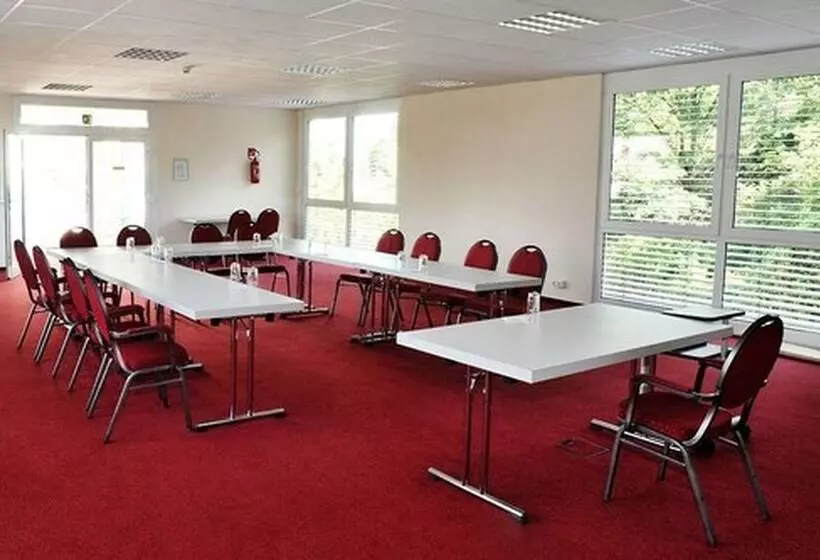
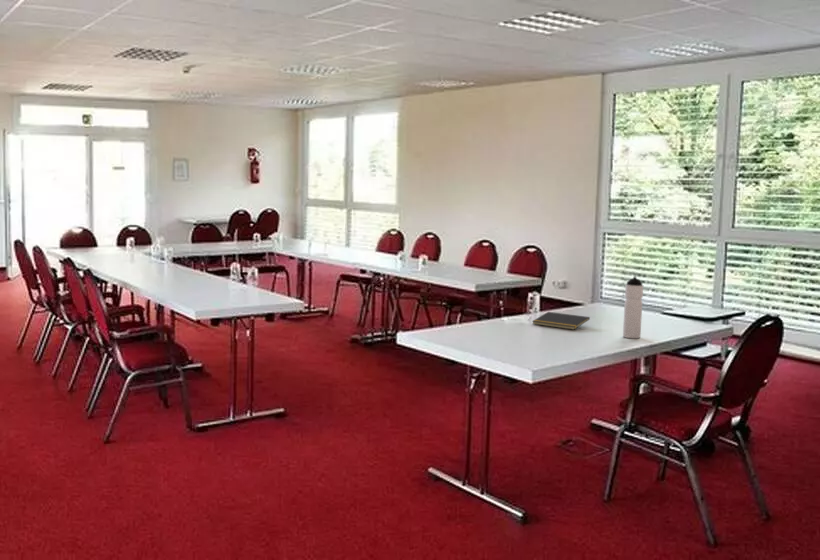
+ notepad (560, 320)
+ water bottle (633, 306)
